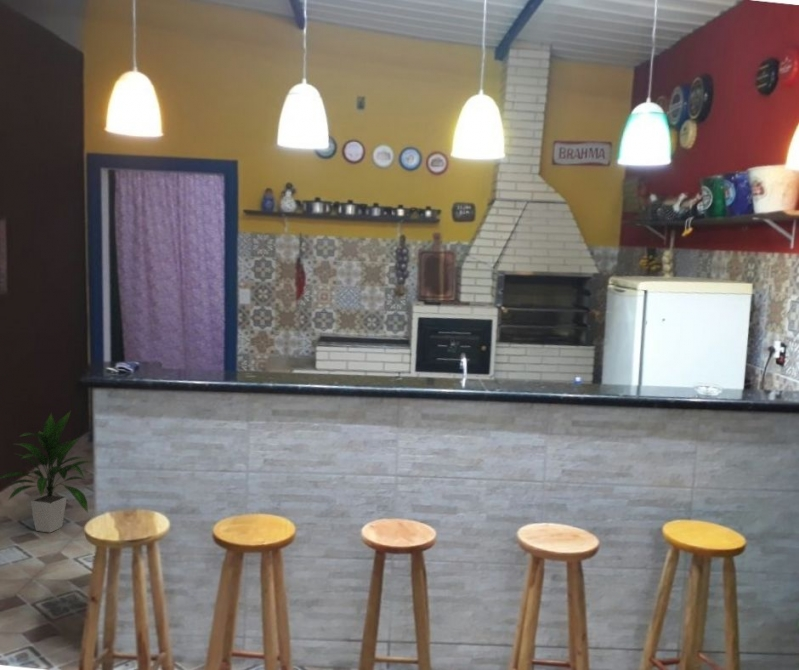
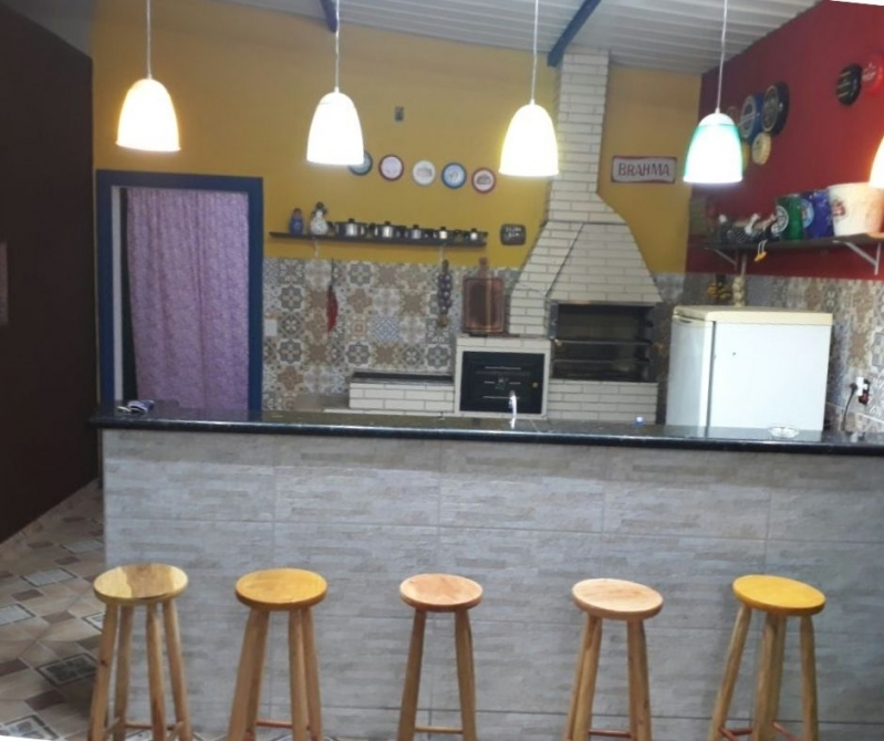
- indoor plant (50, 473)
